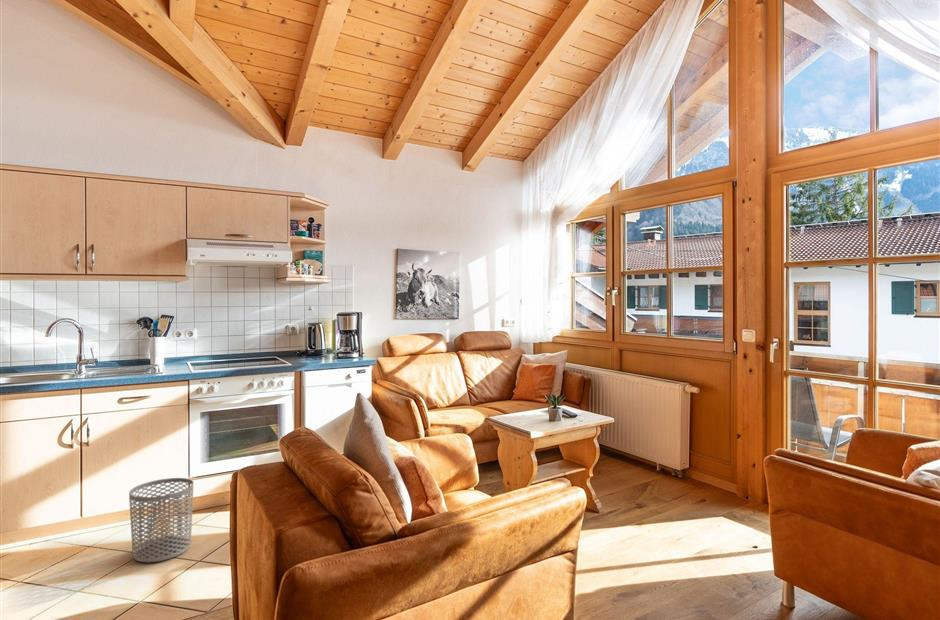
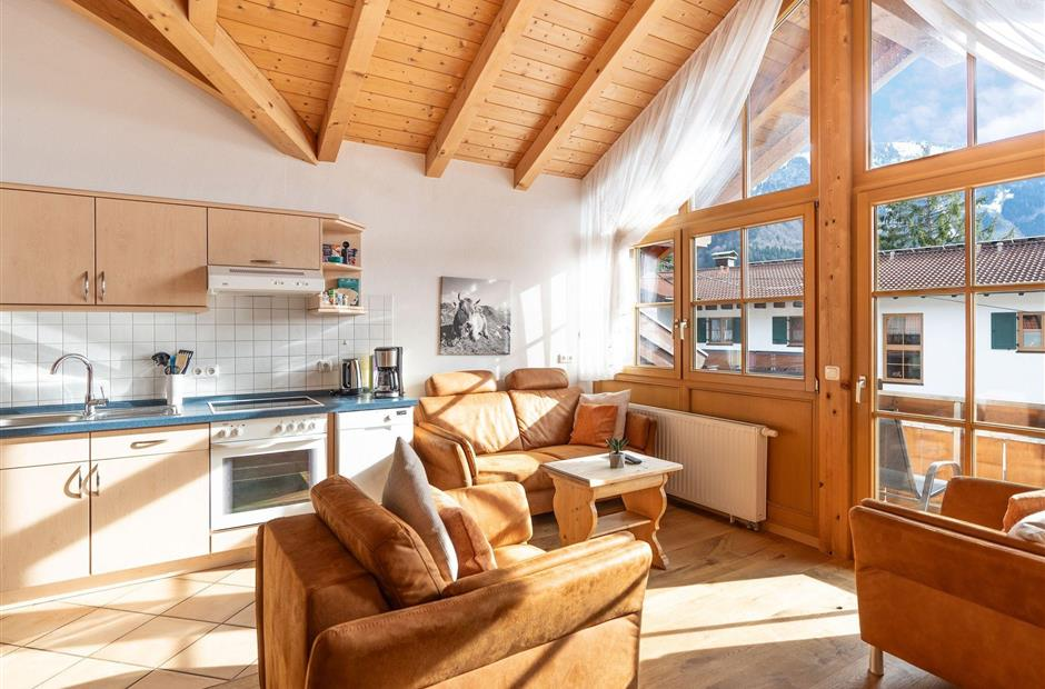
- waste bin (162, 519)
